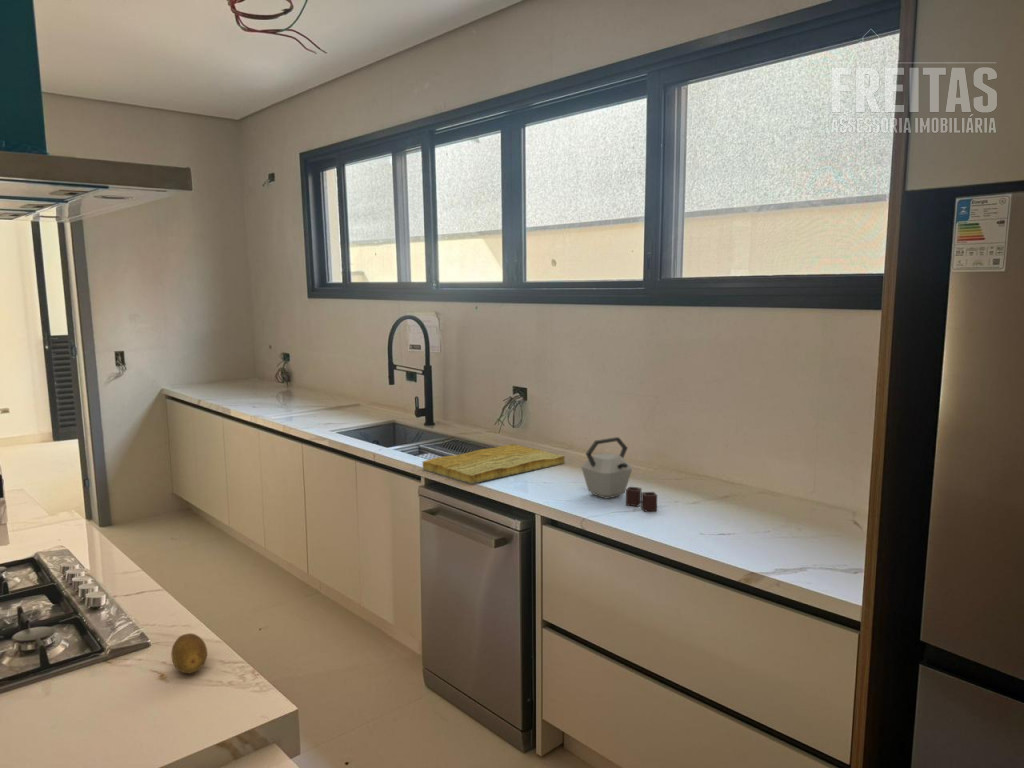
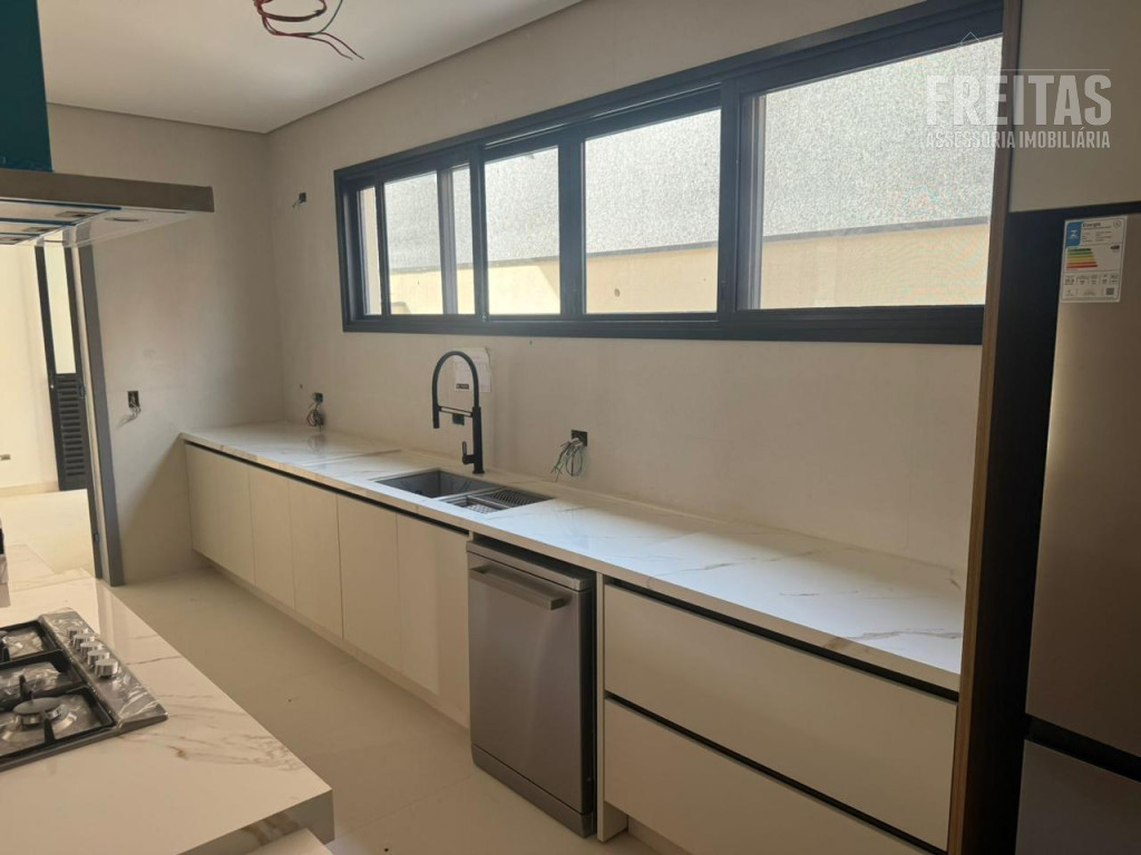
- cutting board (494, 460)
- fruit (189, 653)
- kettle (622, 471)
